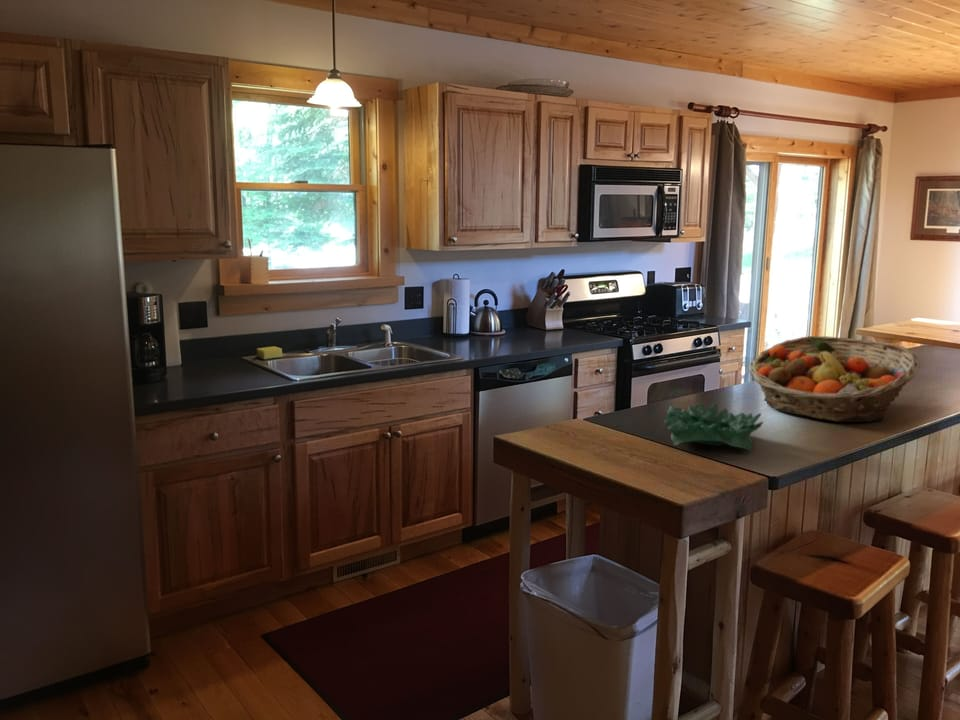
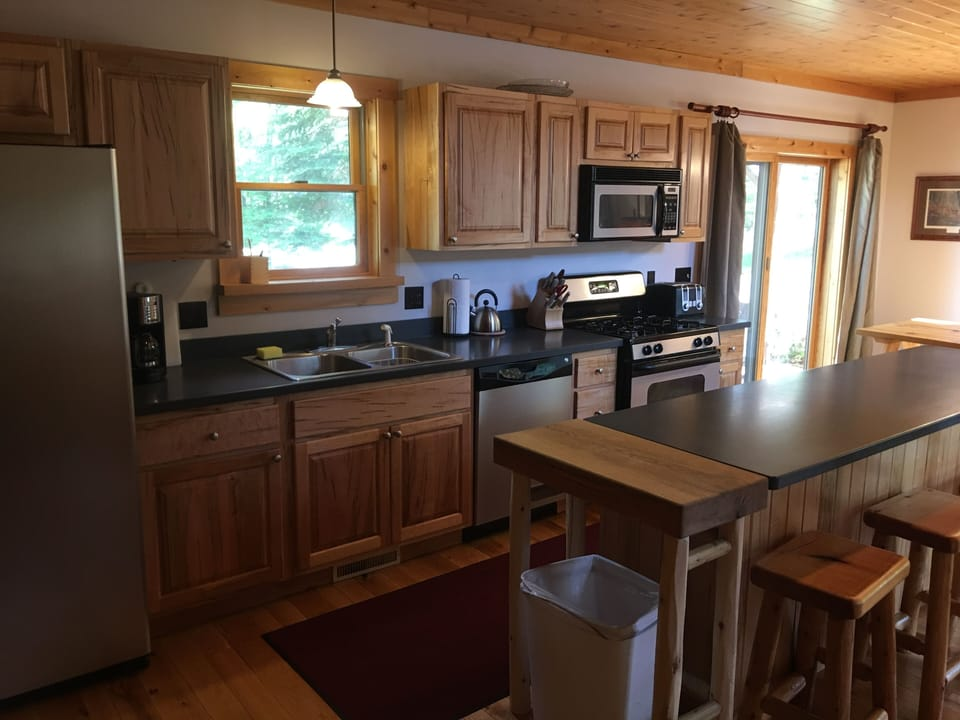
- decorative bowl (712, 426)
- fruit basket (829, 376)
